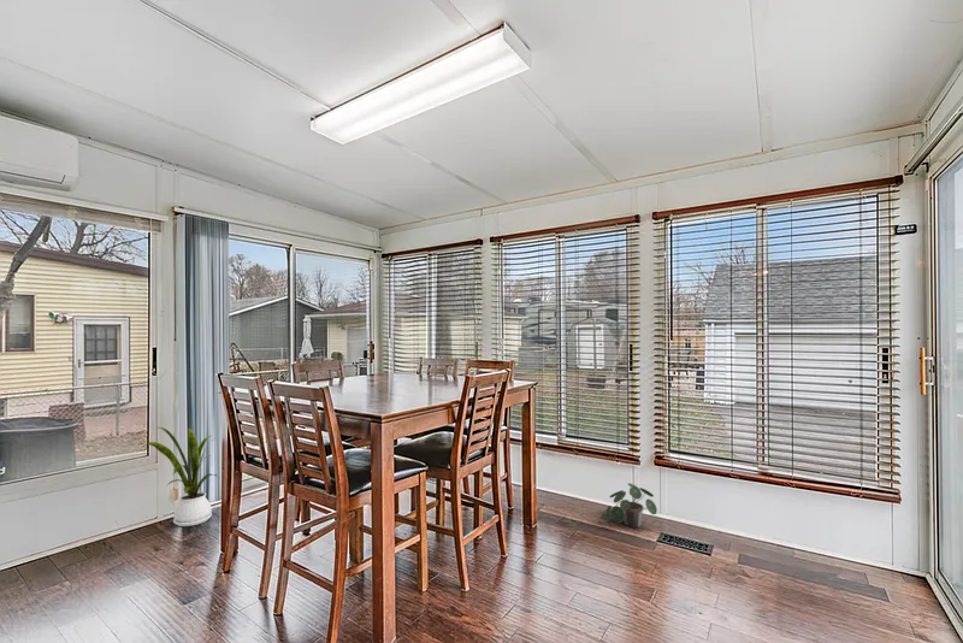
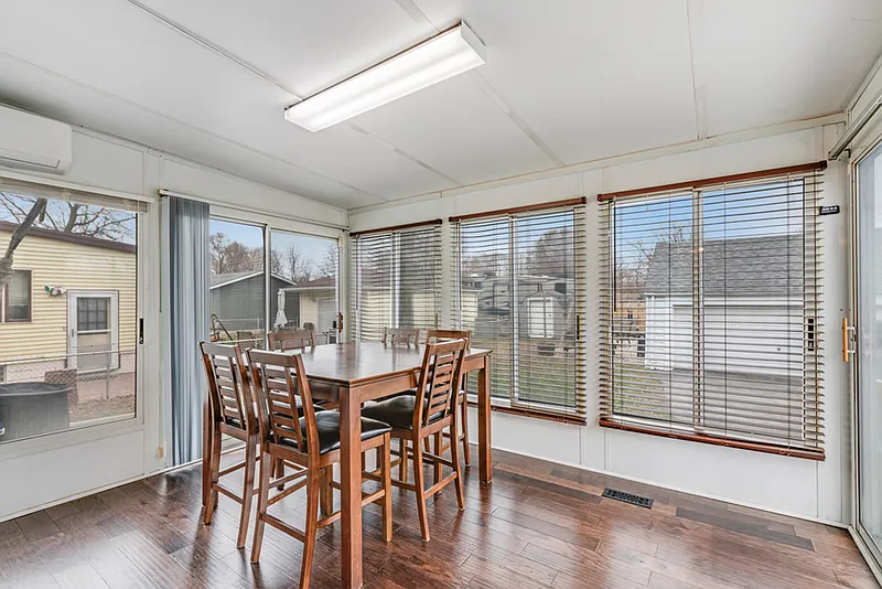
- house plant (188, 471)
- potted plant (630, 503)
